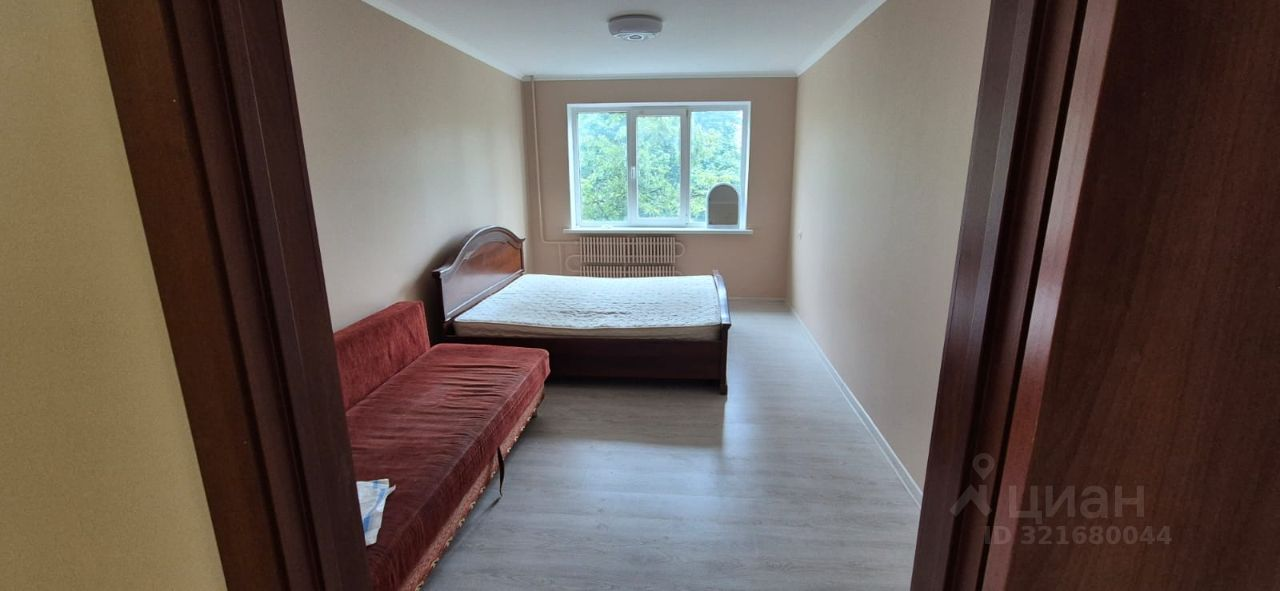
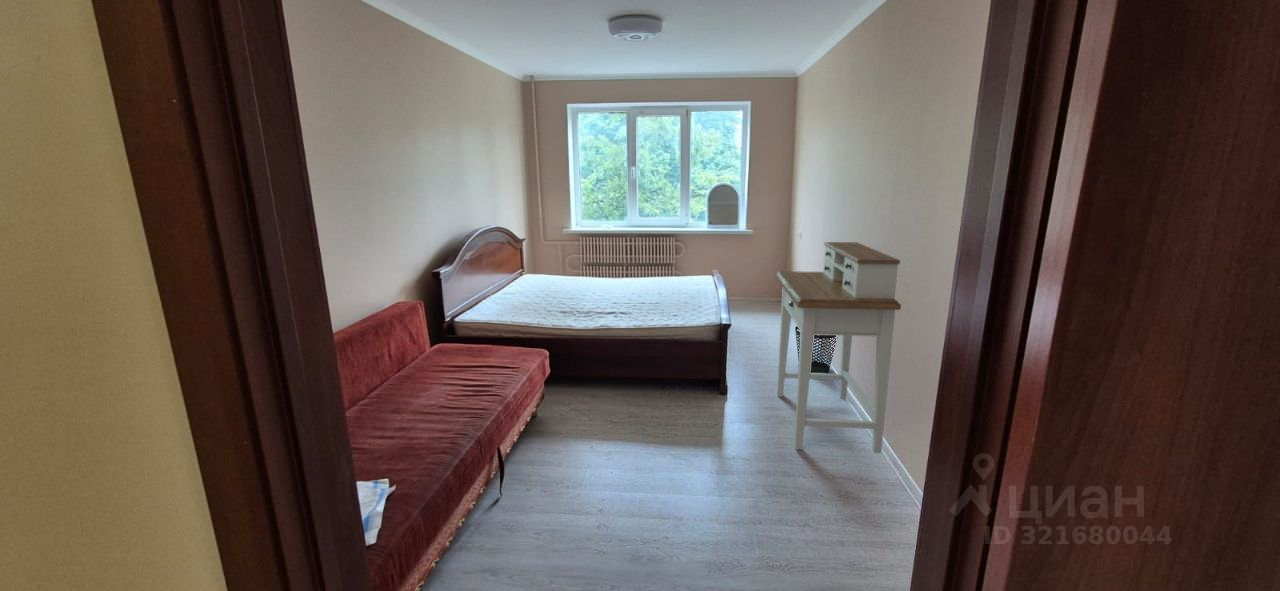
+ desk (825, 334)
+ wastebasket (815, 349)
